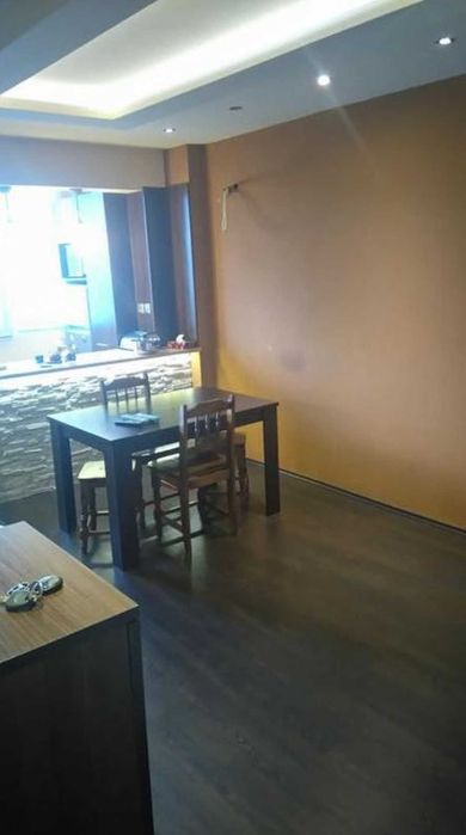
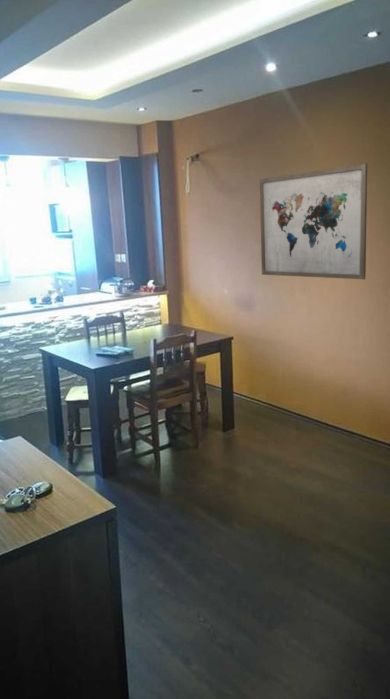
+ wall art (308, 225)
